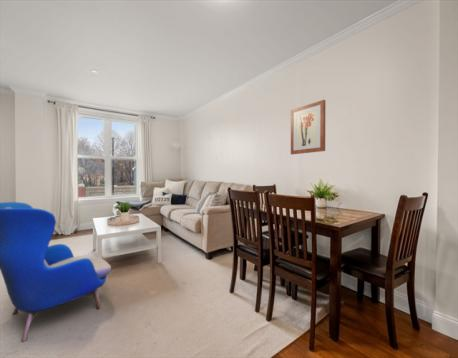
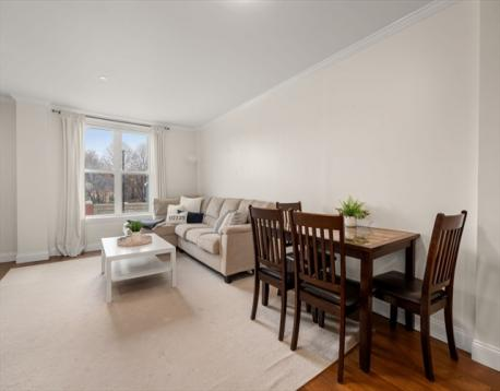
- armchair (53, 256)
- wall art (306, 129)
